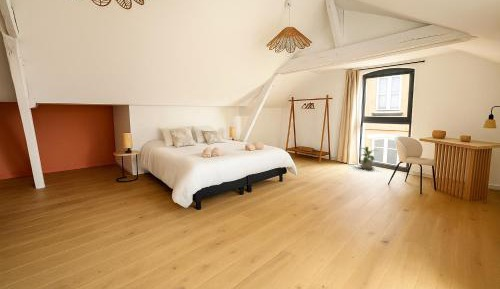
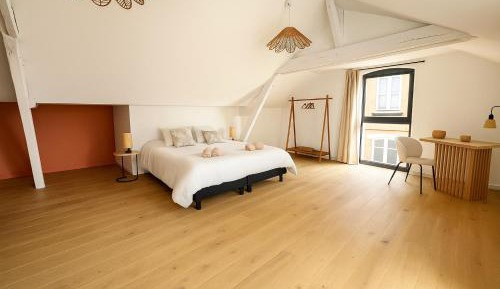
- house plant (368, 156)
